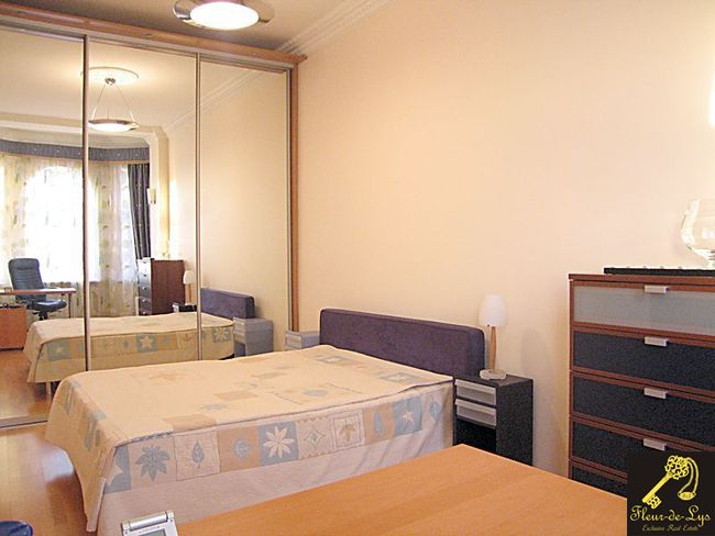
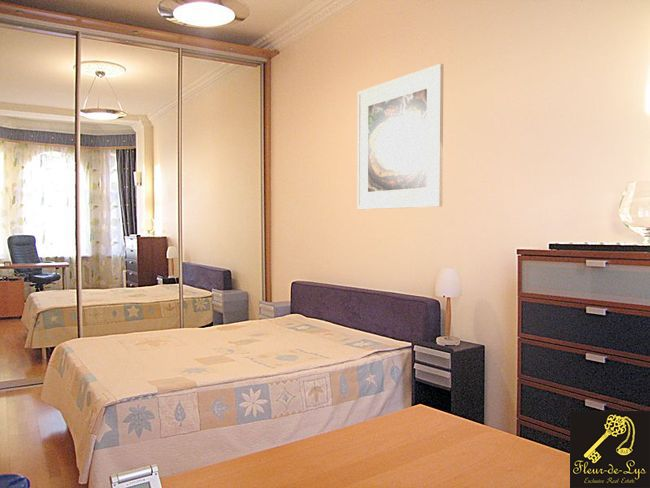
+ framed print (396, 144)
